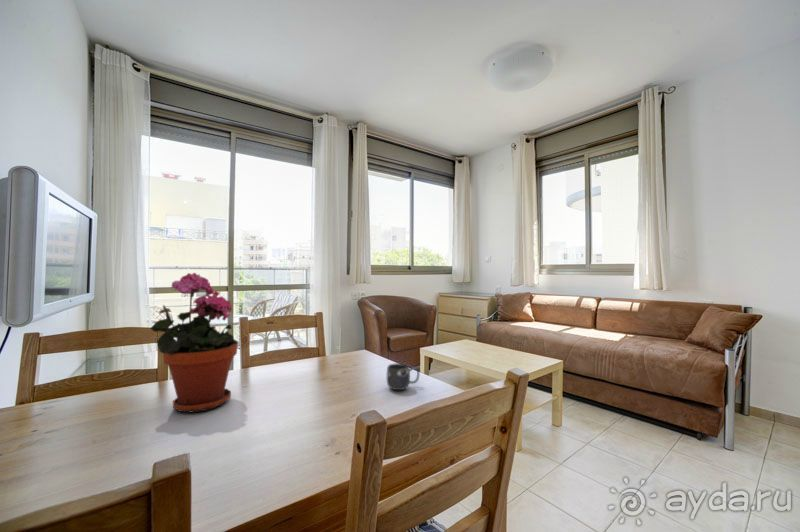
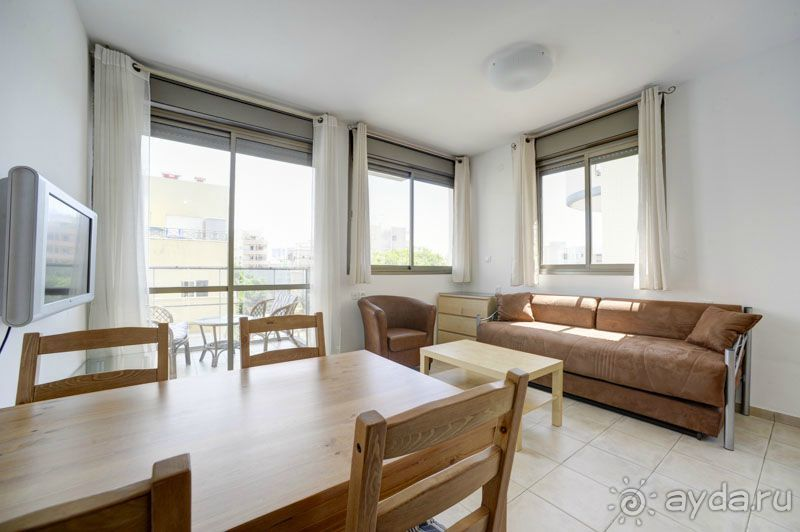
- mug (403, 376)
- potted plant (200, 338)
